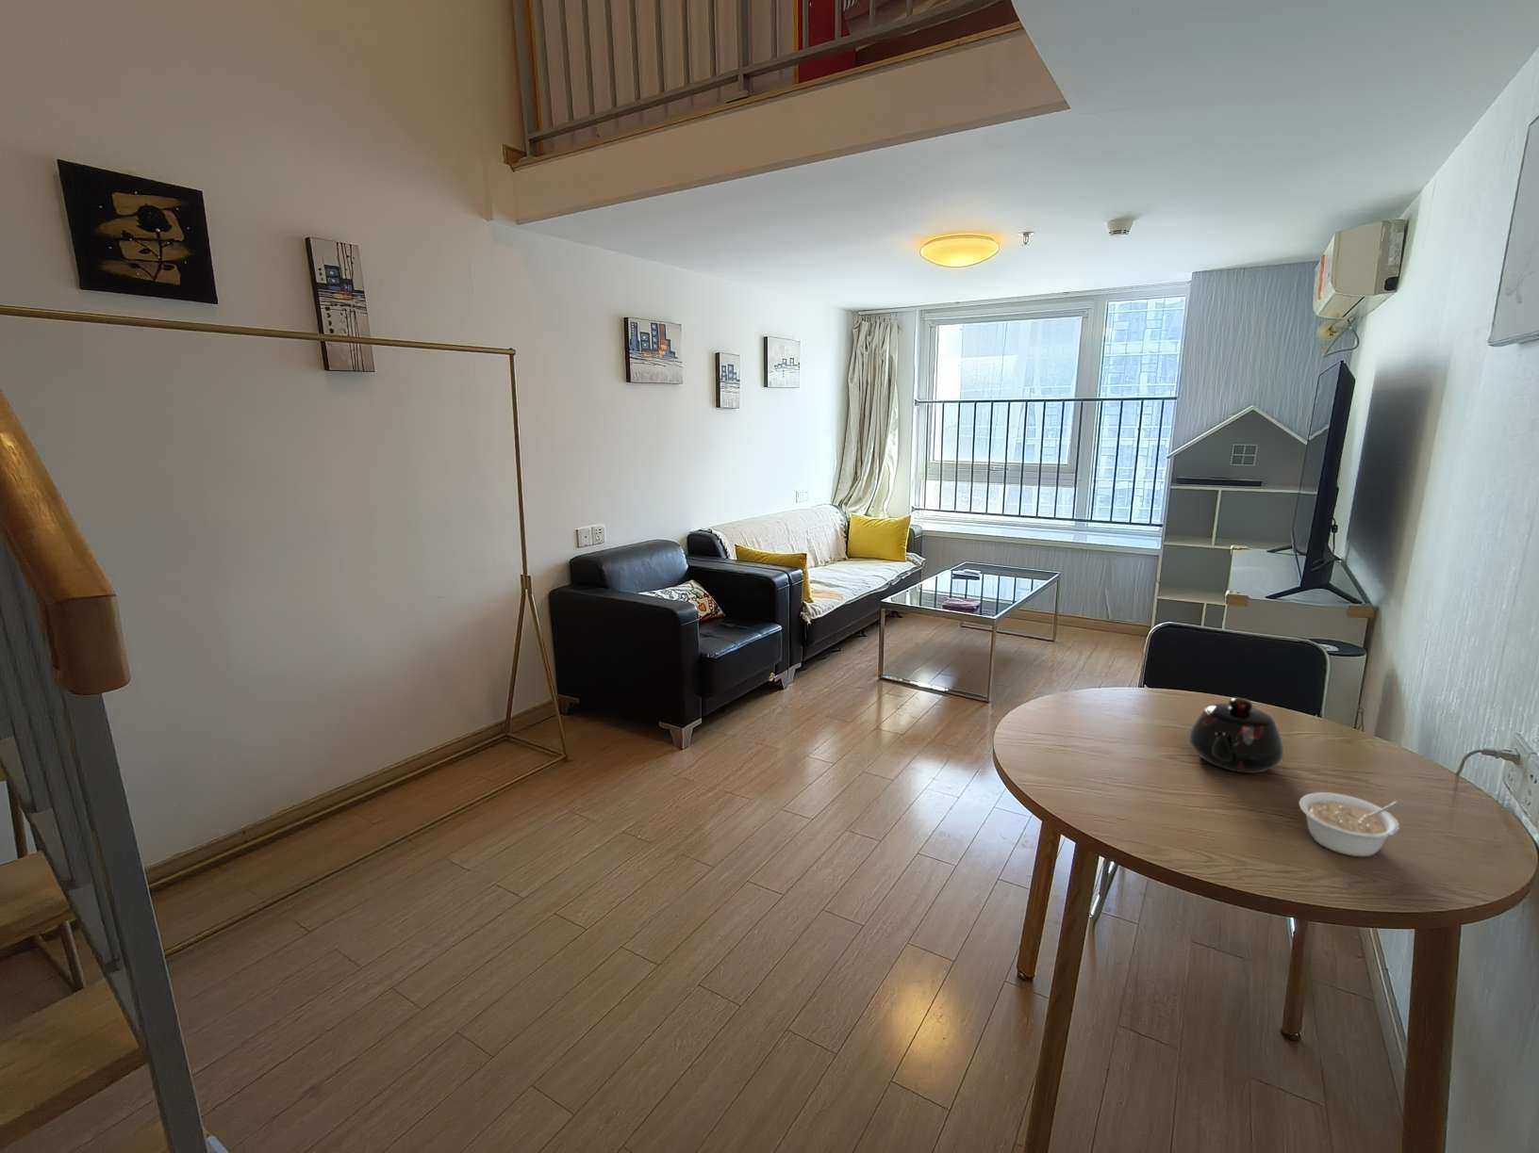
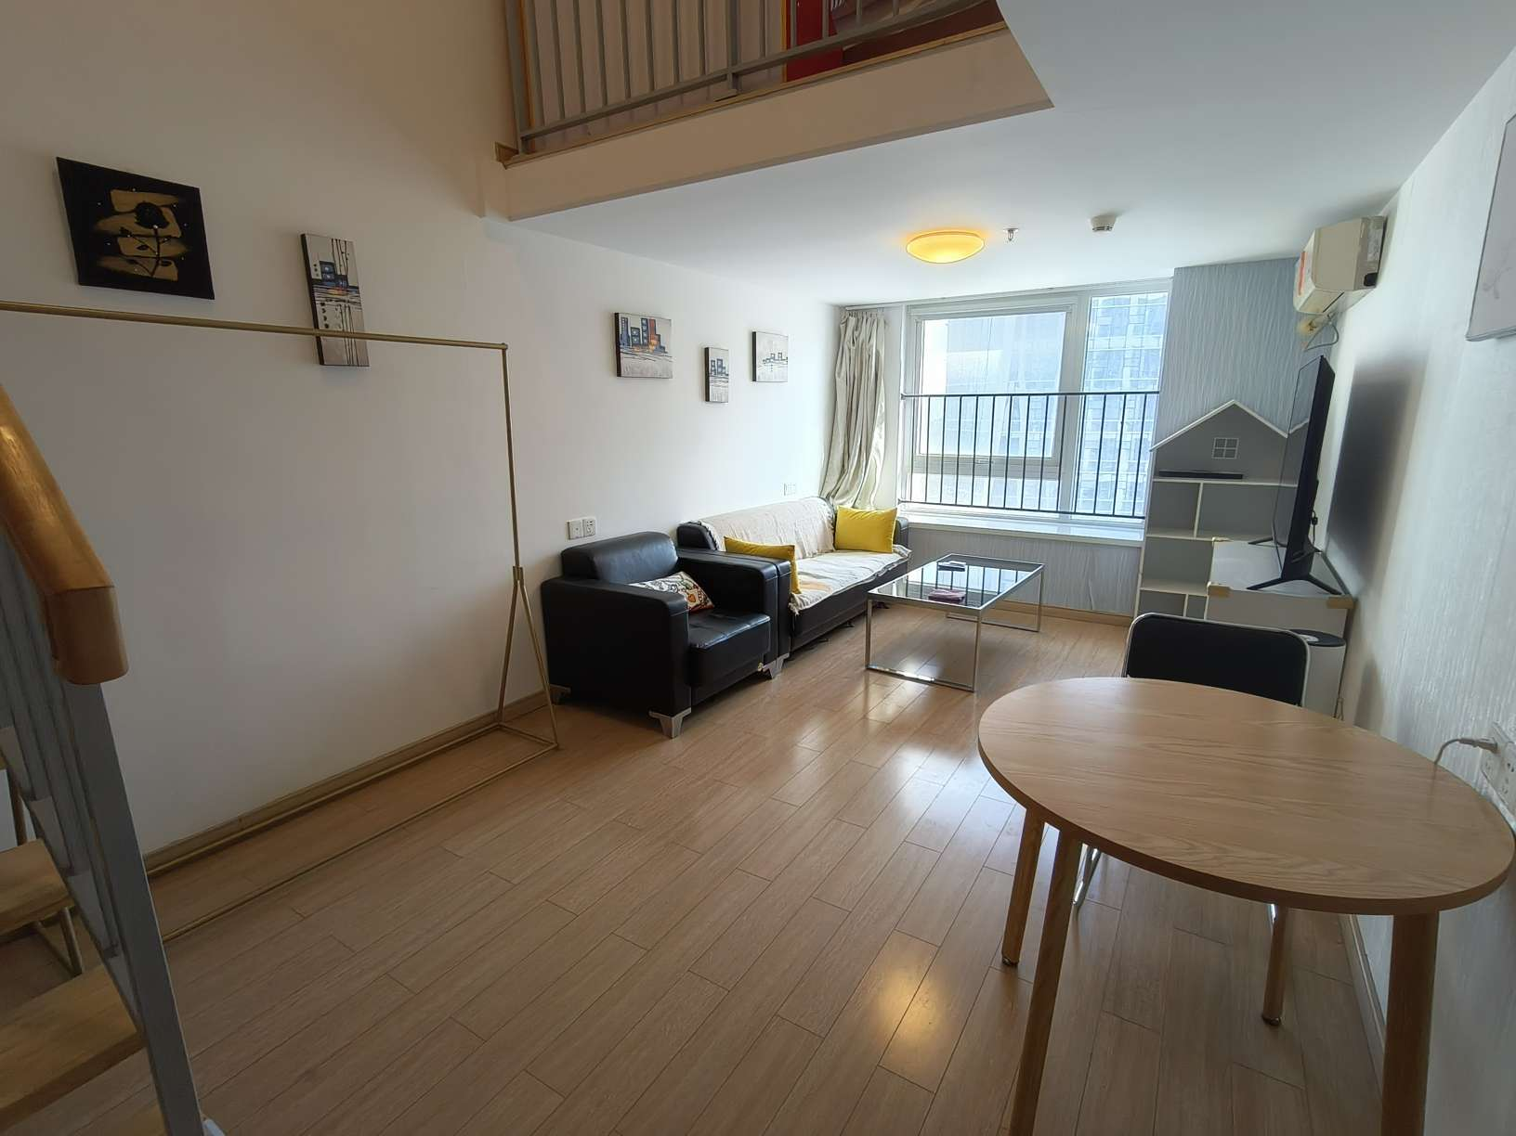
- teapot (1235, 732)
- legume (1346, 822)
